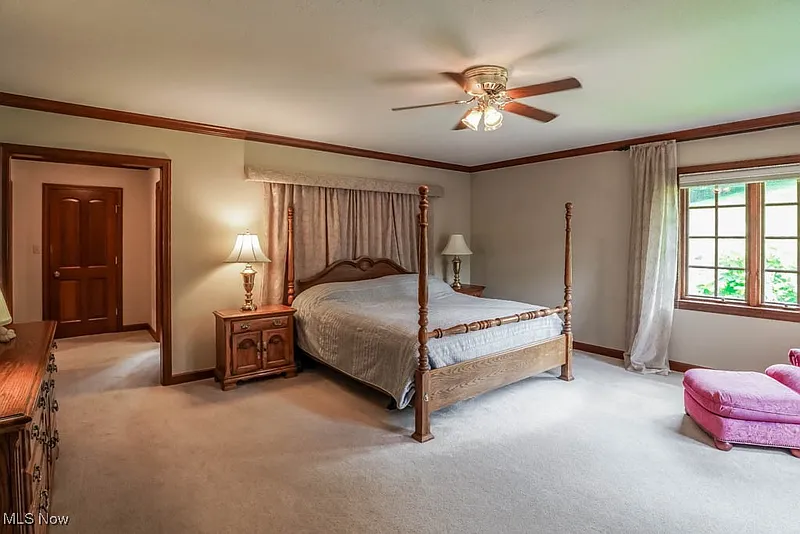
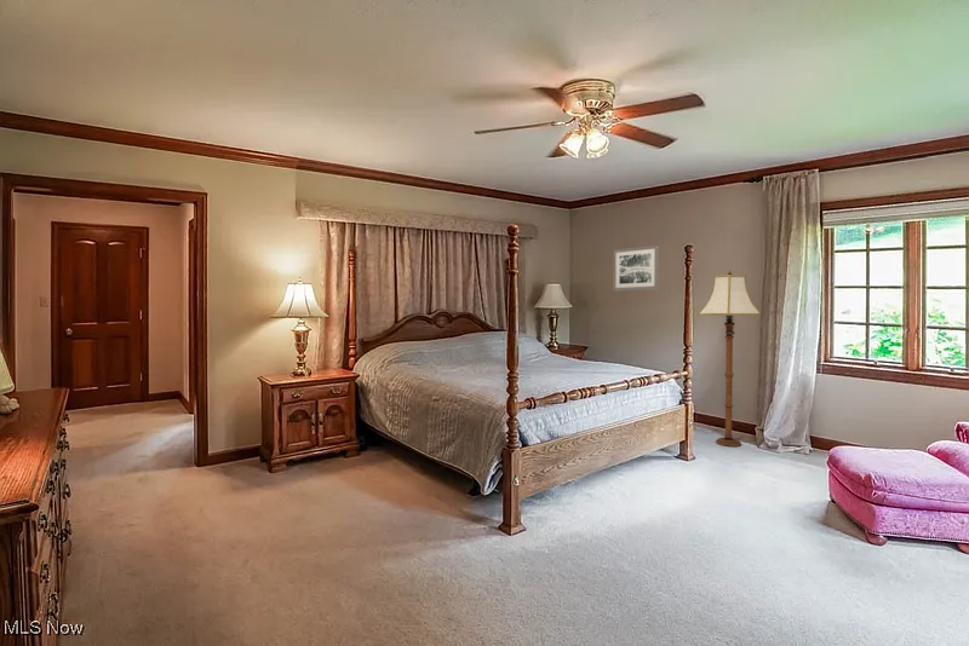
+ floor lamp (729, 356)
+ wall art (635, 269)
